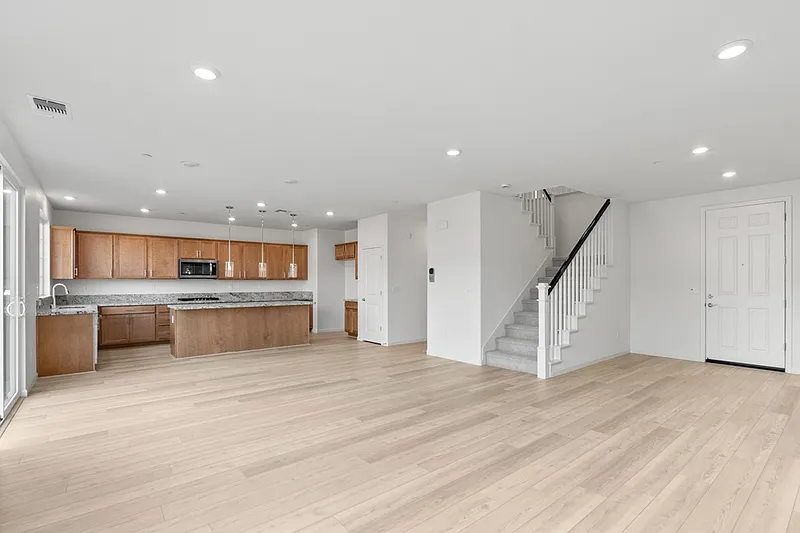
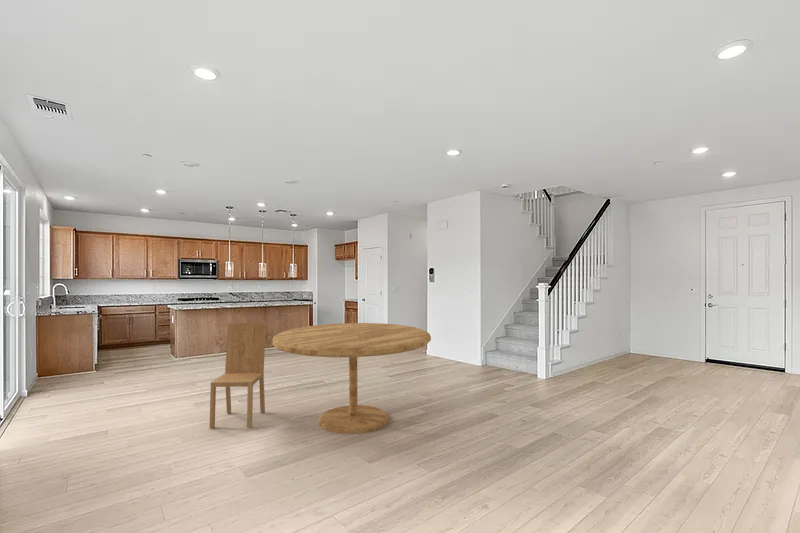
+ dining chair (239, 372)
+ dining table (353, 376)
